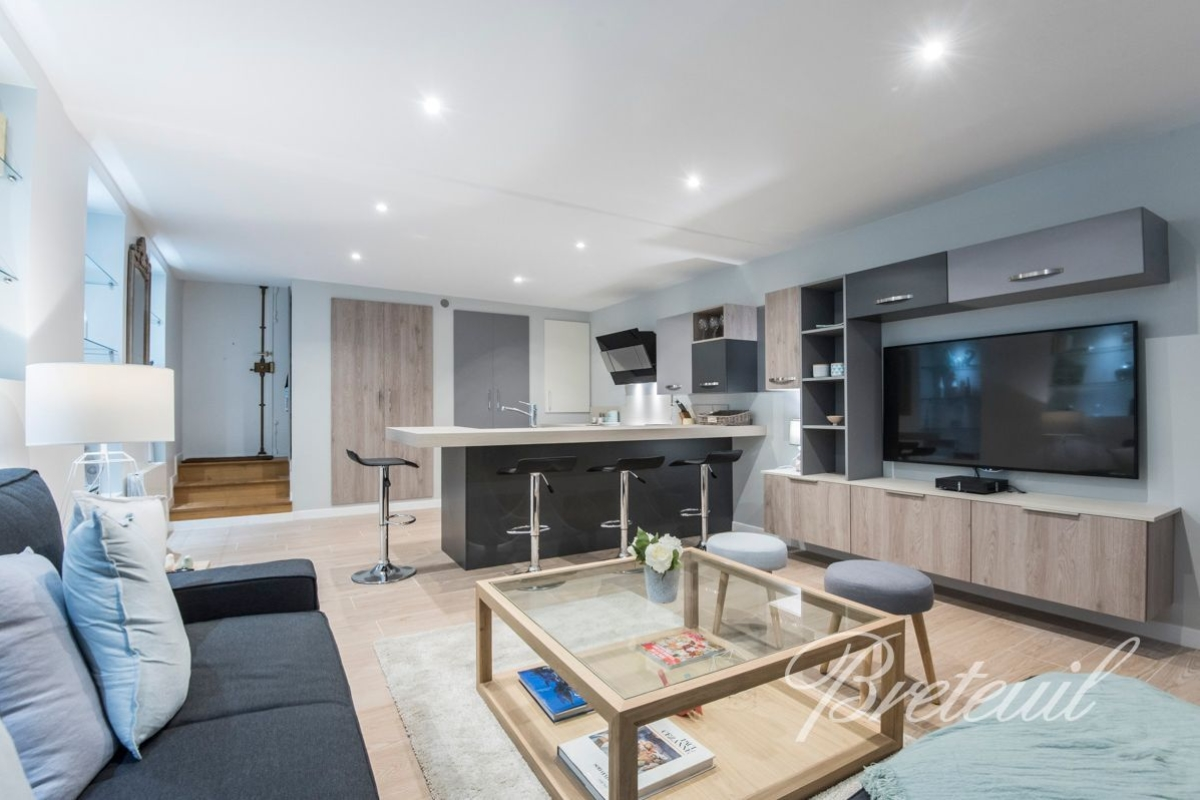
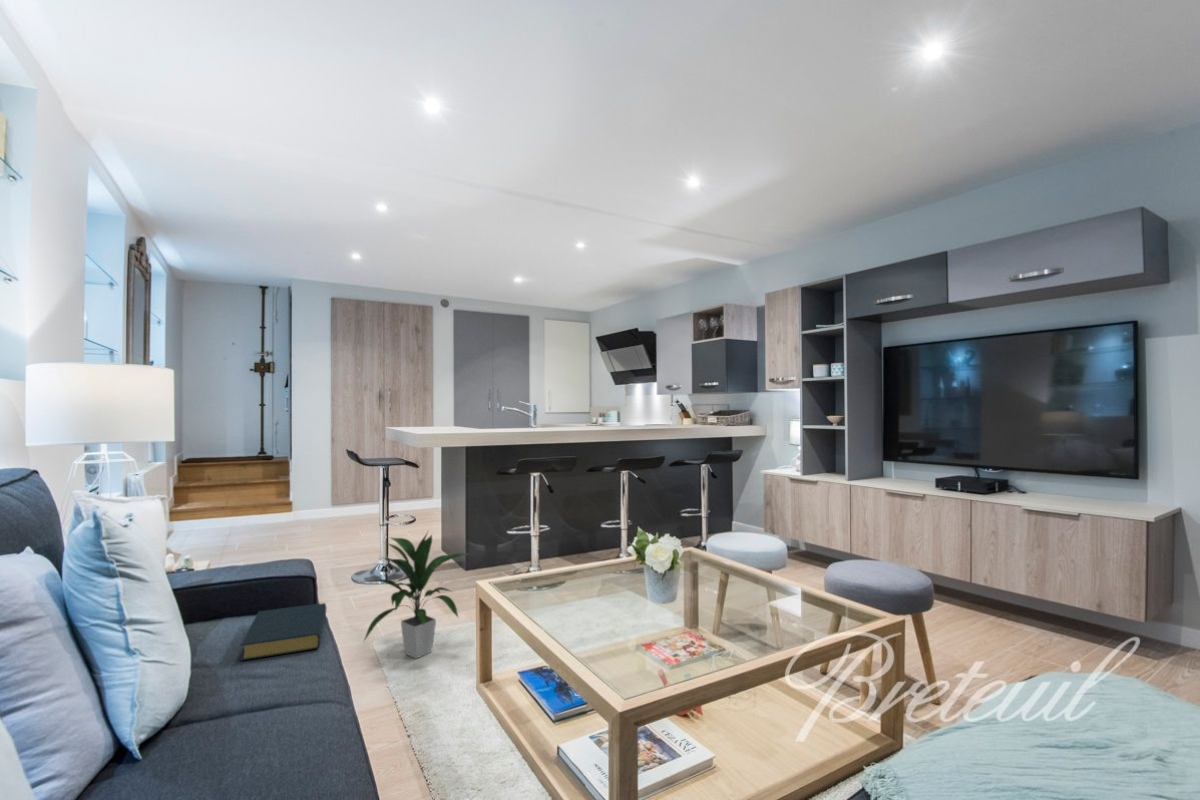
+ indoor plant (413, 591)
+ hardback book (287, 628)
